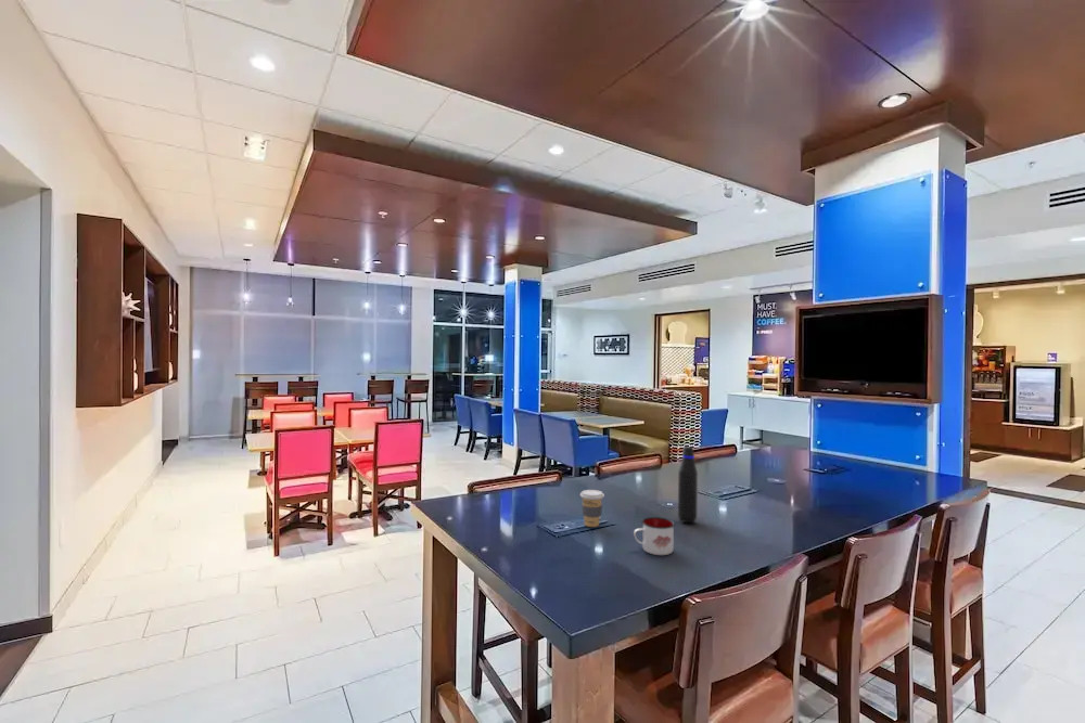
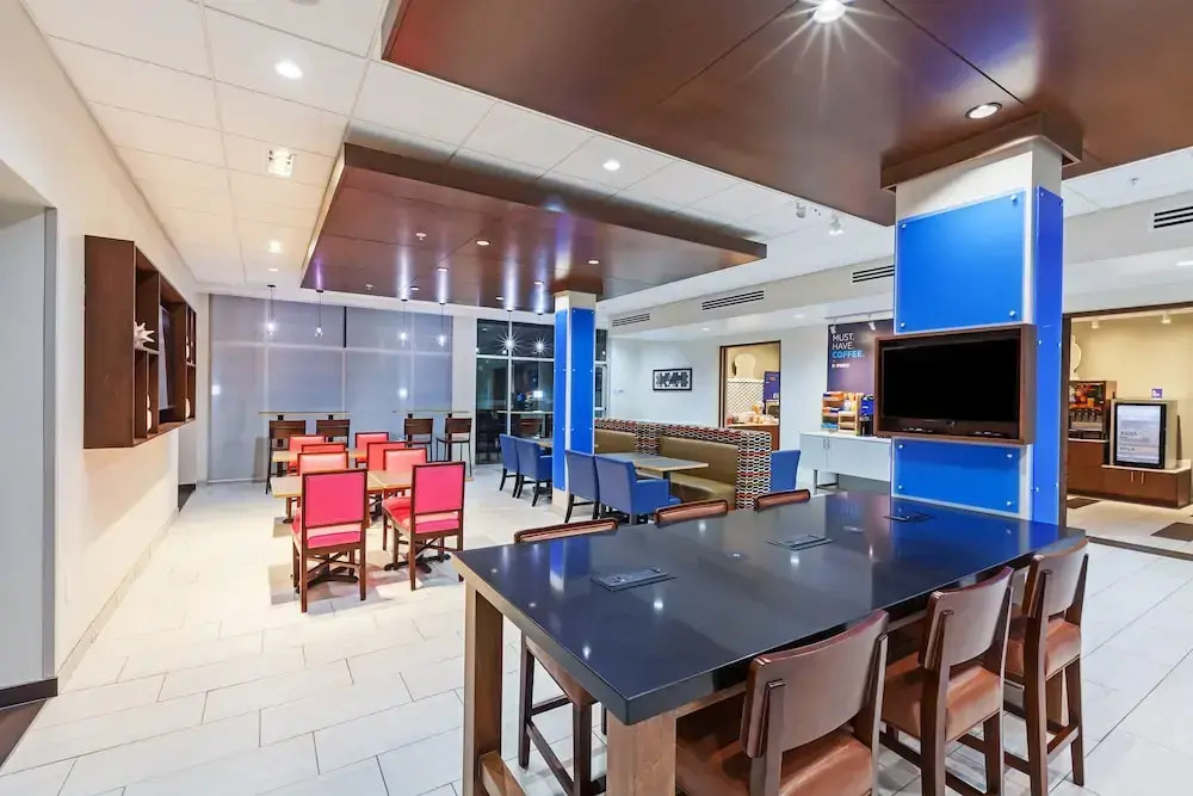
- water bottle (687, 483)
- coffee cup (591, 508)
- mug (653, 535)
